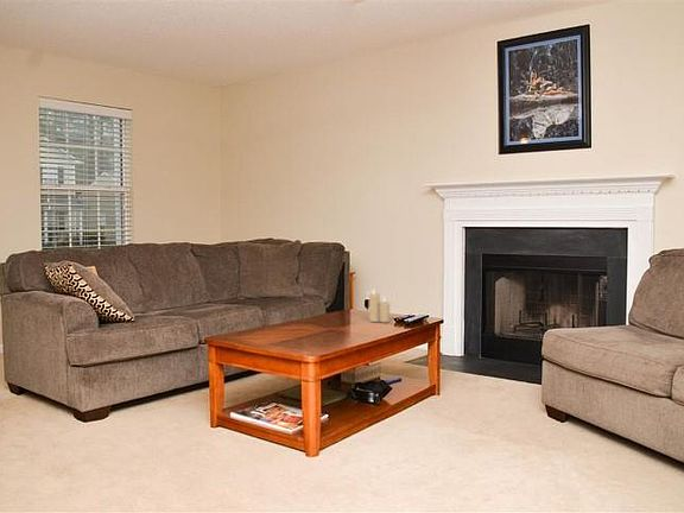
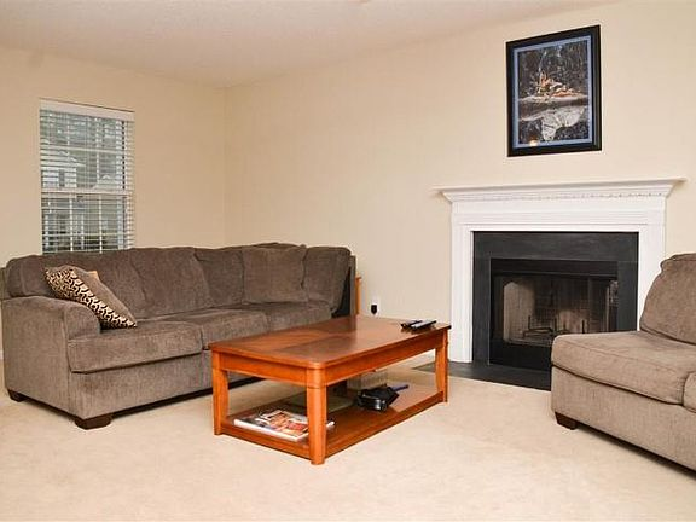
- candle (379, 305)
